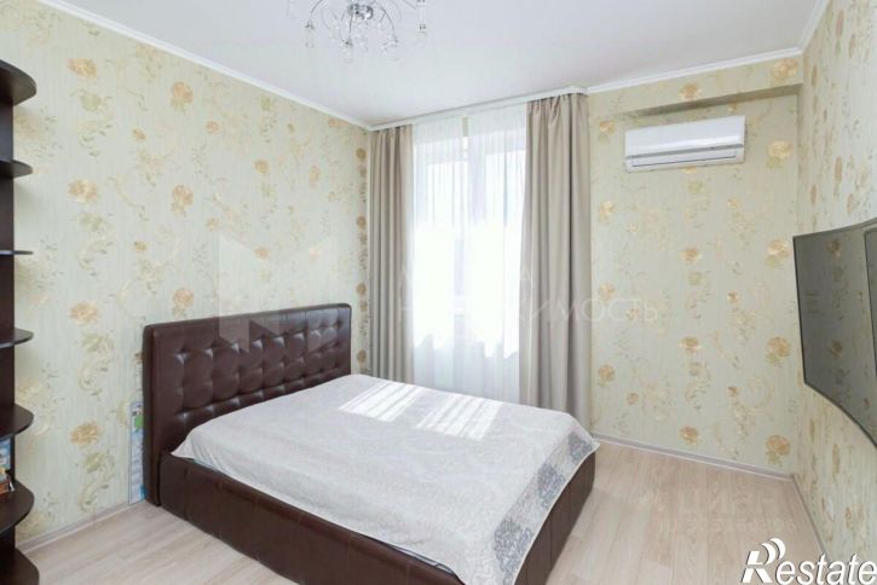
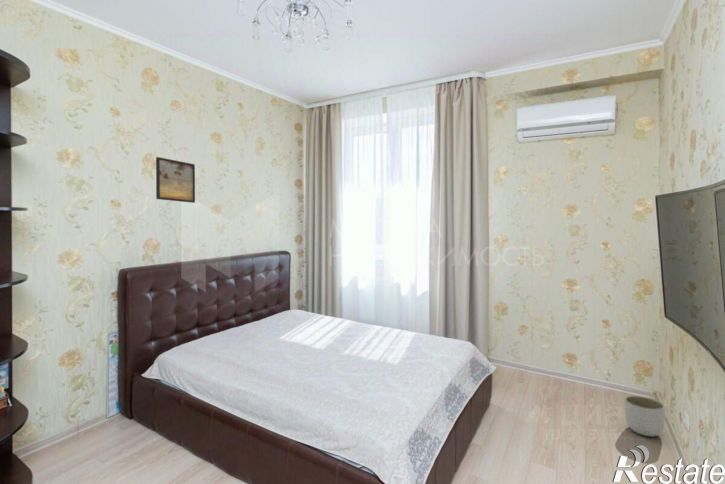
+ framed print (176, 180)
+ planter (644, 417)
